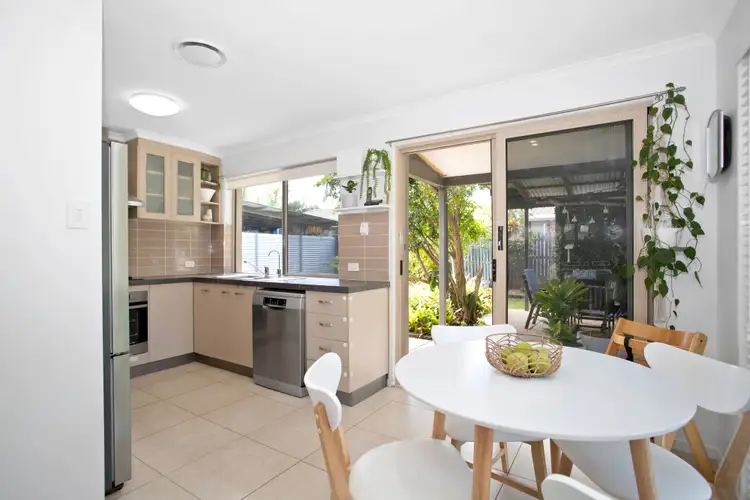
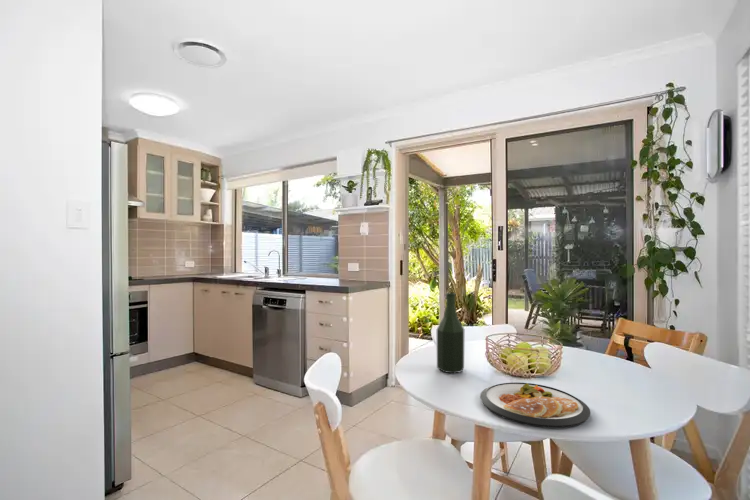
+ bottle (450, 331)
+ dish (532, 399)
